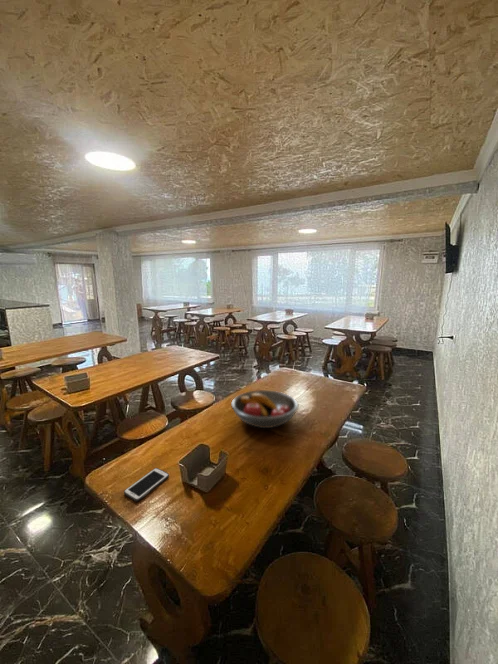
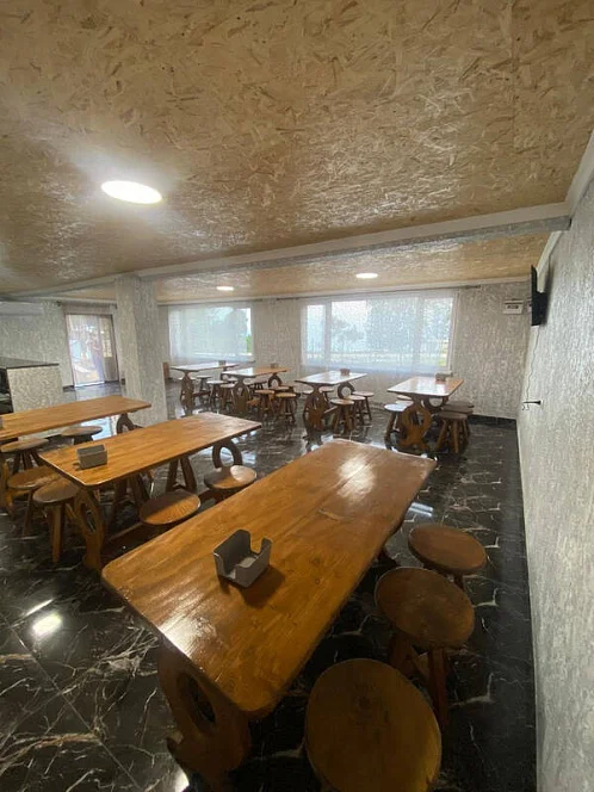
- fruit bowl (264, 409)
- cell phone (147, 483)
